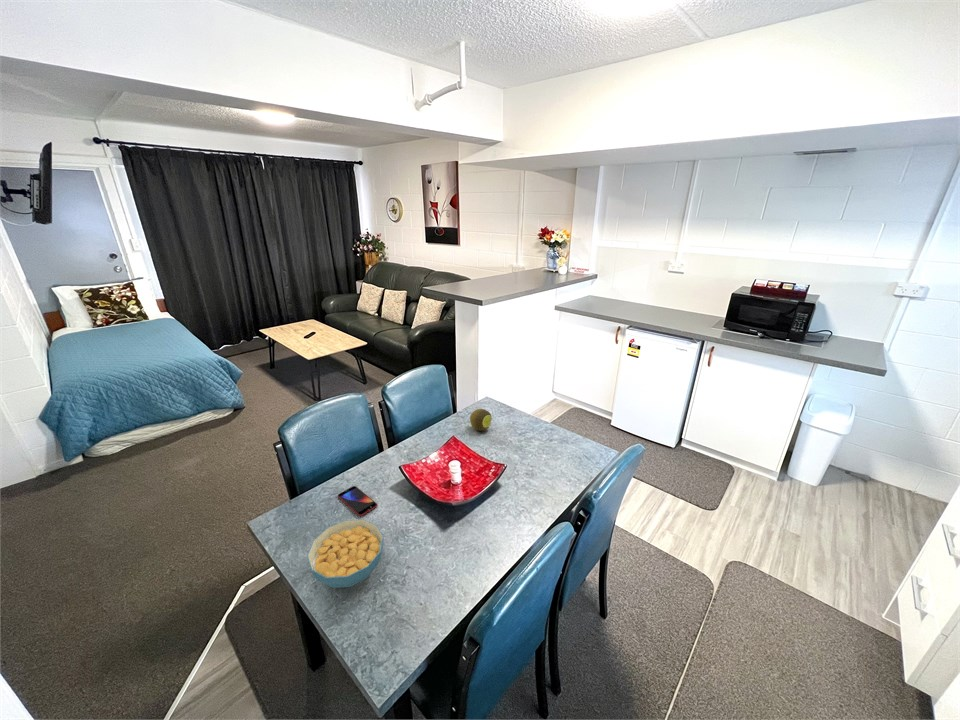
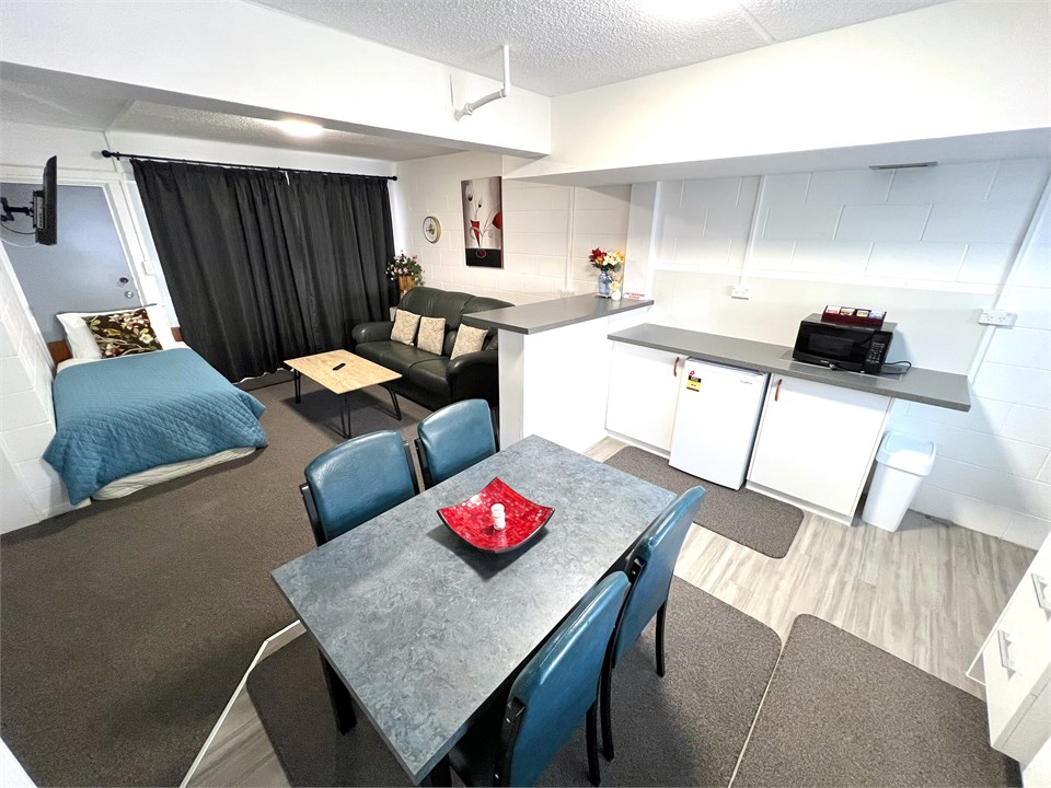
- cereal bowl (348, 559)
- fruit (480, 419)
- smartphone (357, 500)
